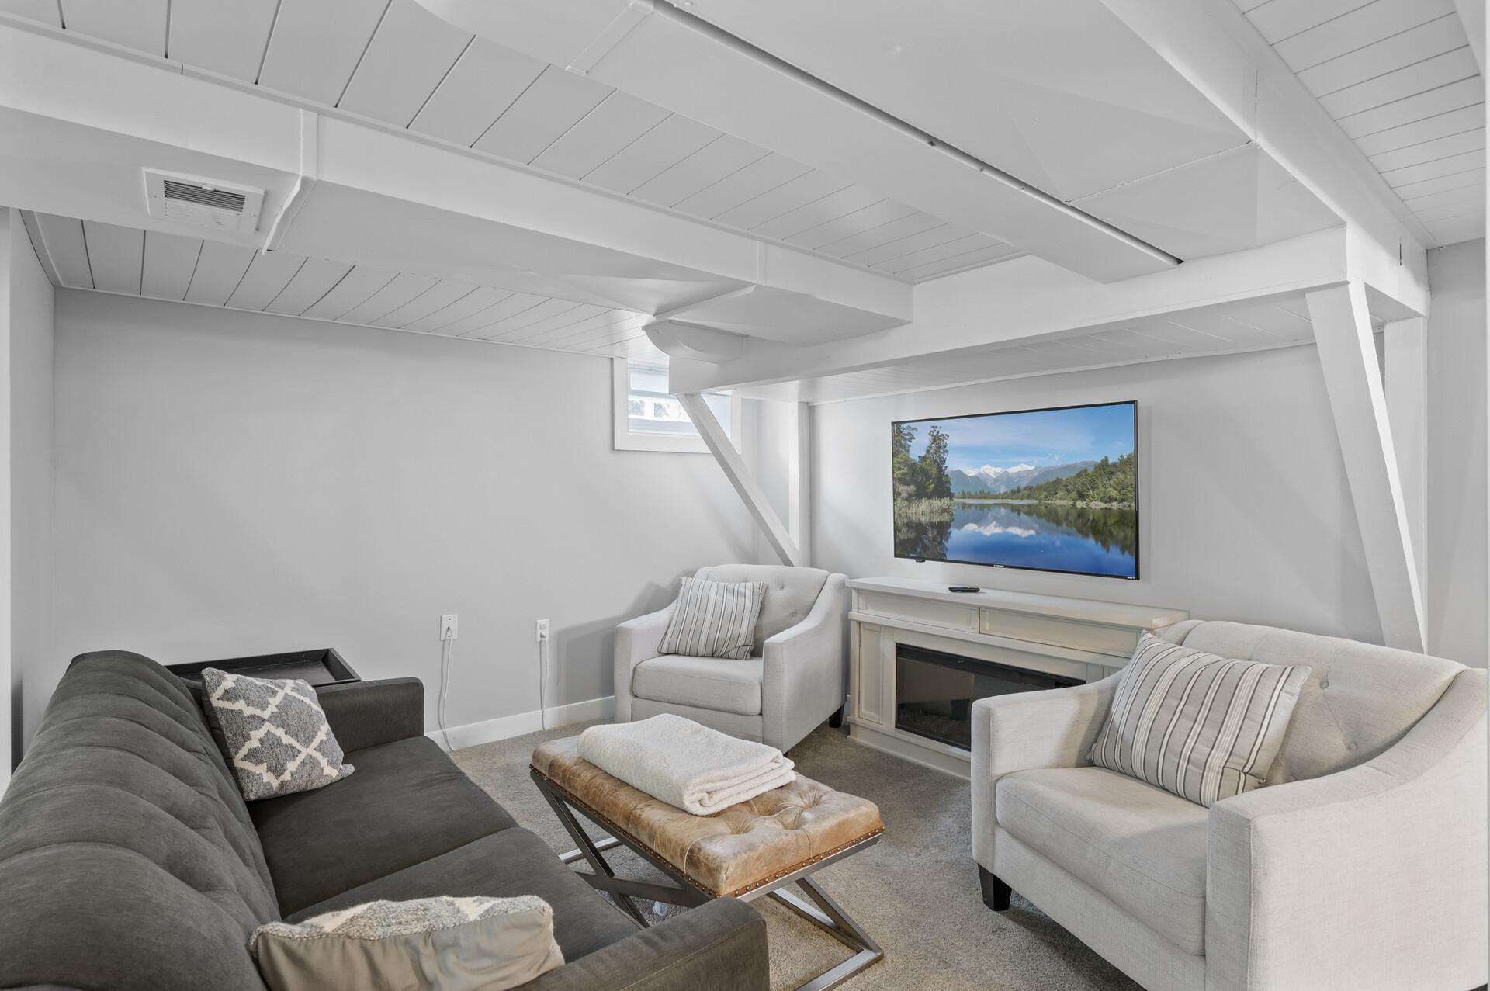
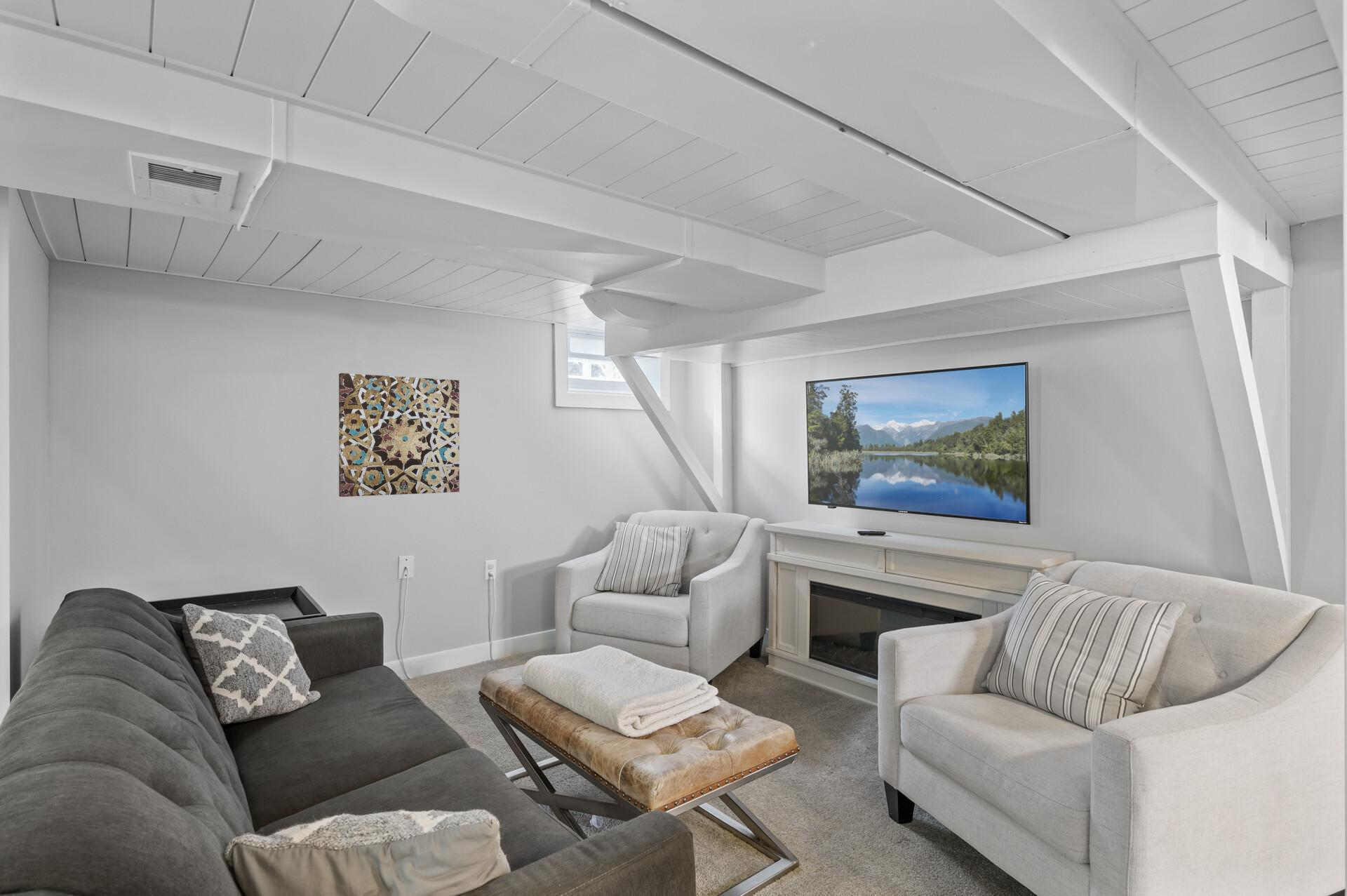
+ wall art (401, 435)
